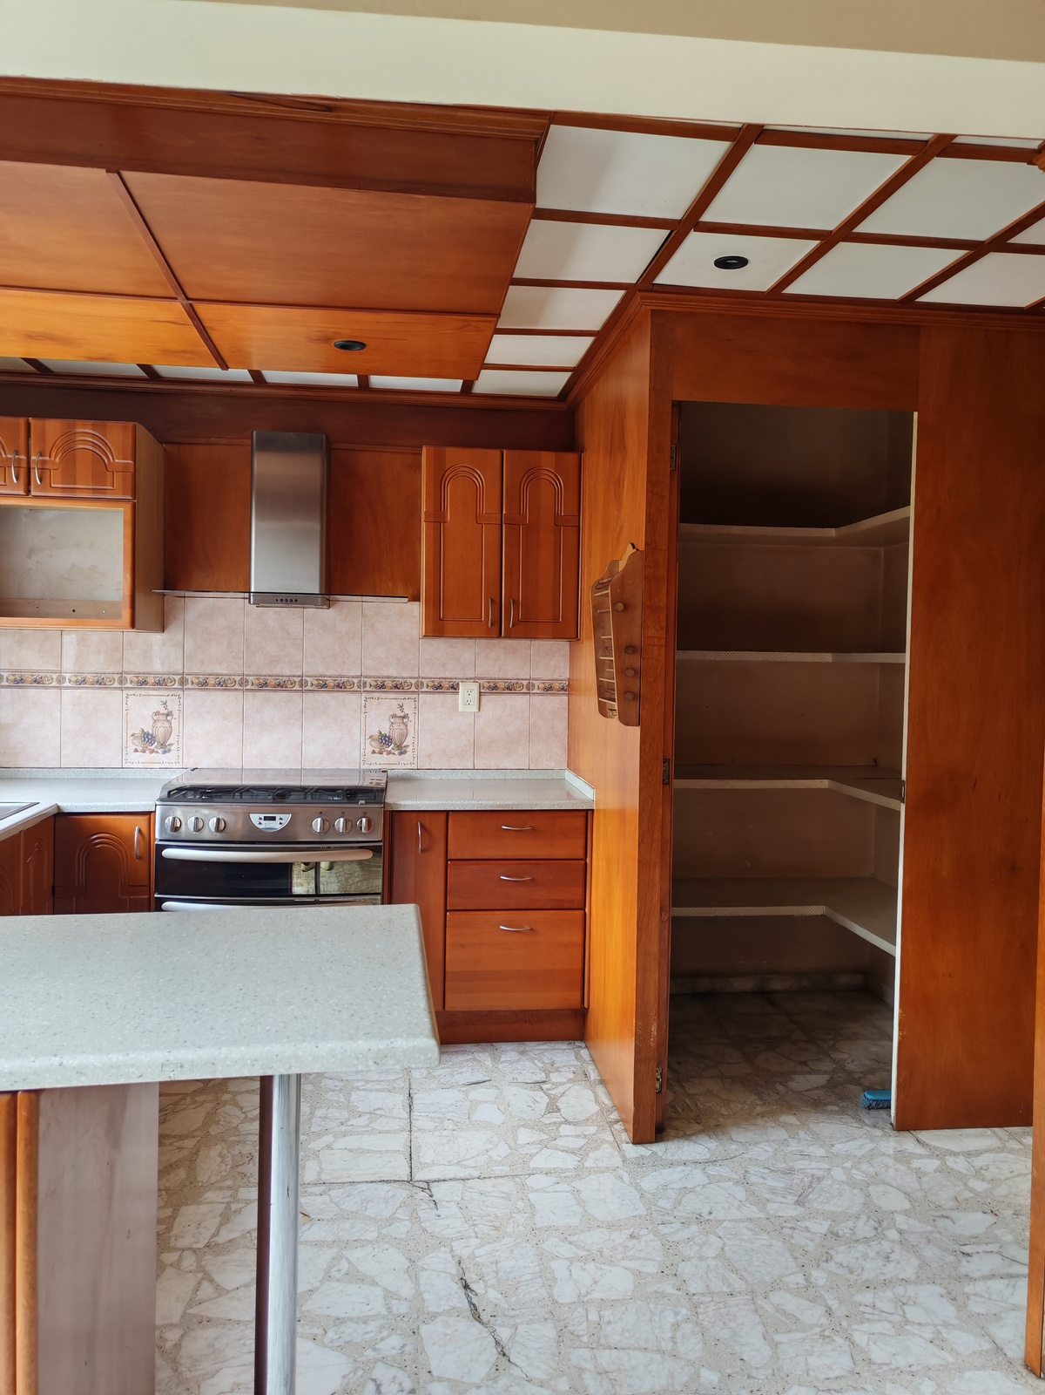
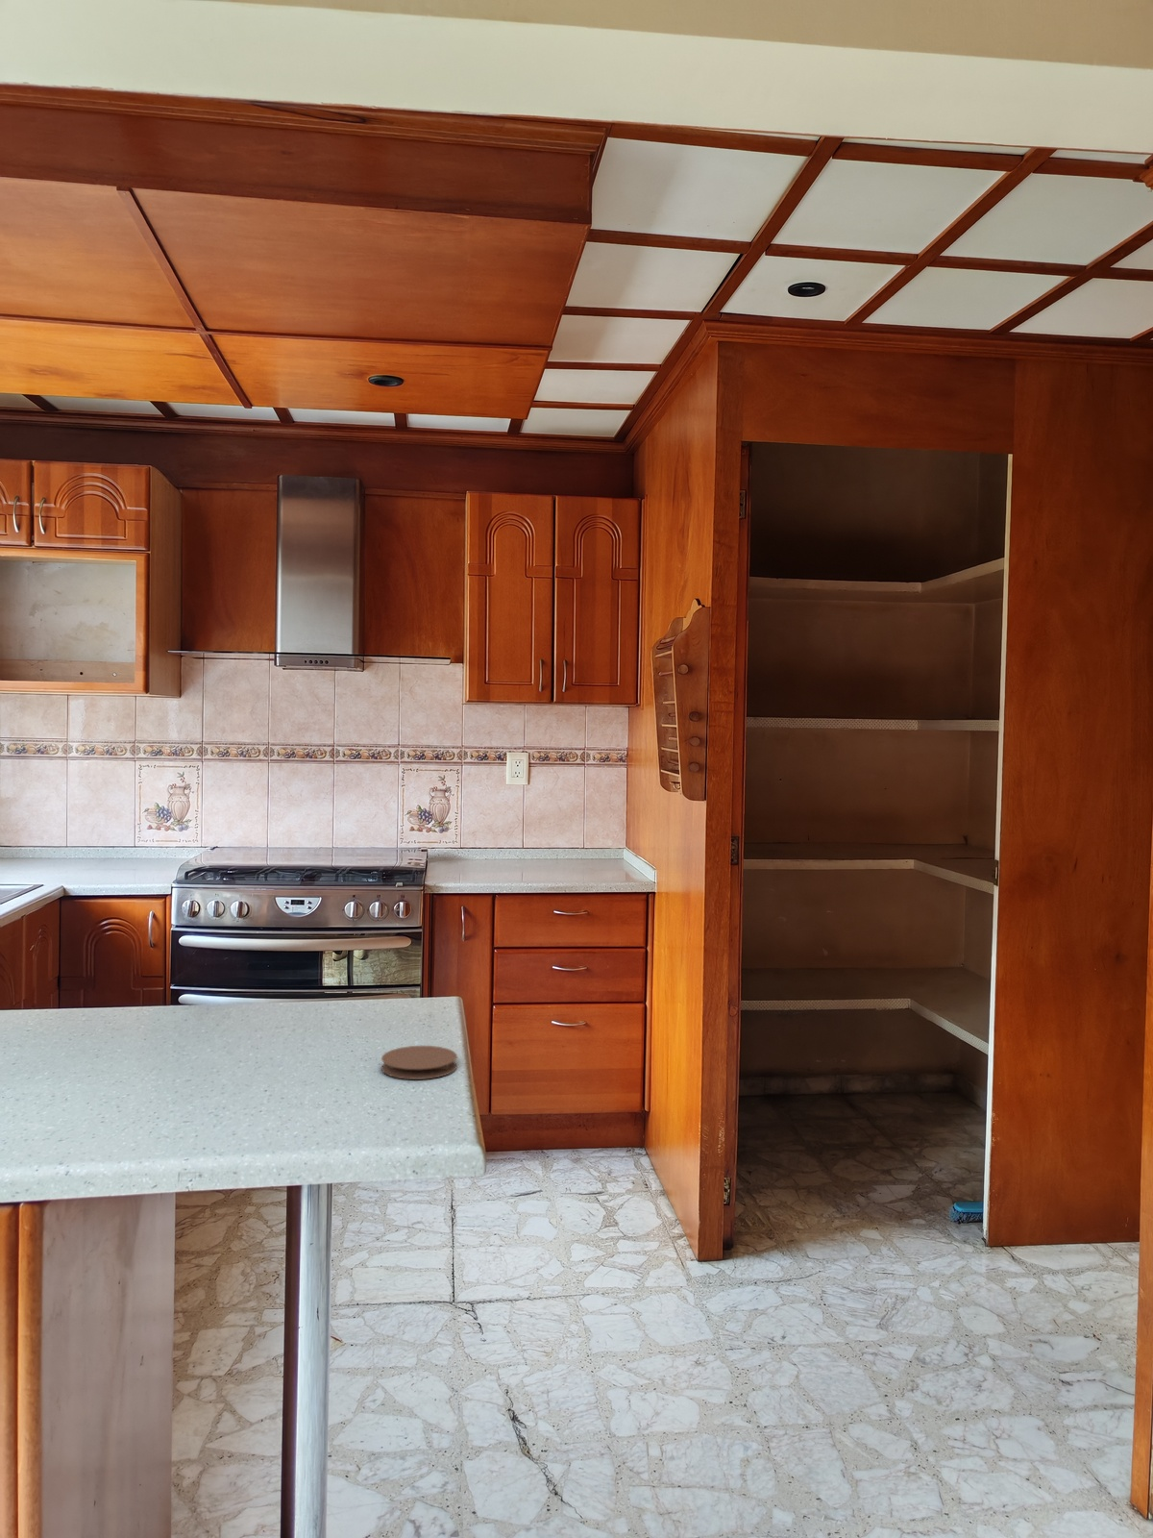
+ coaster (419, 1061)
